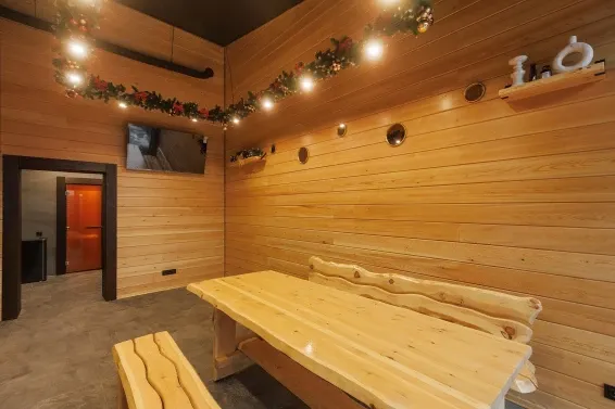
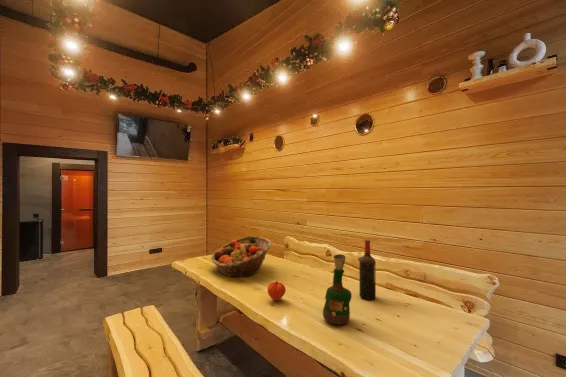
+ fruit basket (241, 254)
+ fruit (276, 290)
+ wine bottle (367, 268)
+ grog bottle (337, 287)
